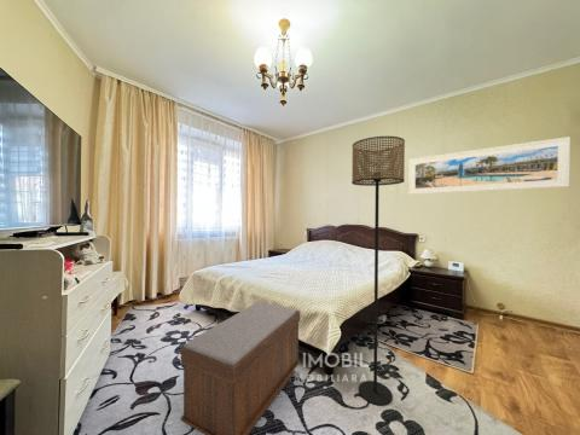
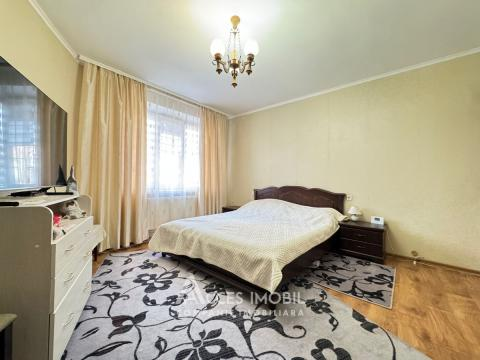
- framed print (475, 170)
- bench (249, 358)
- floor lamp (376, 268)
